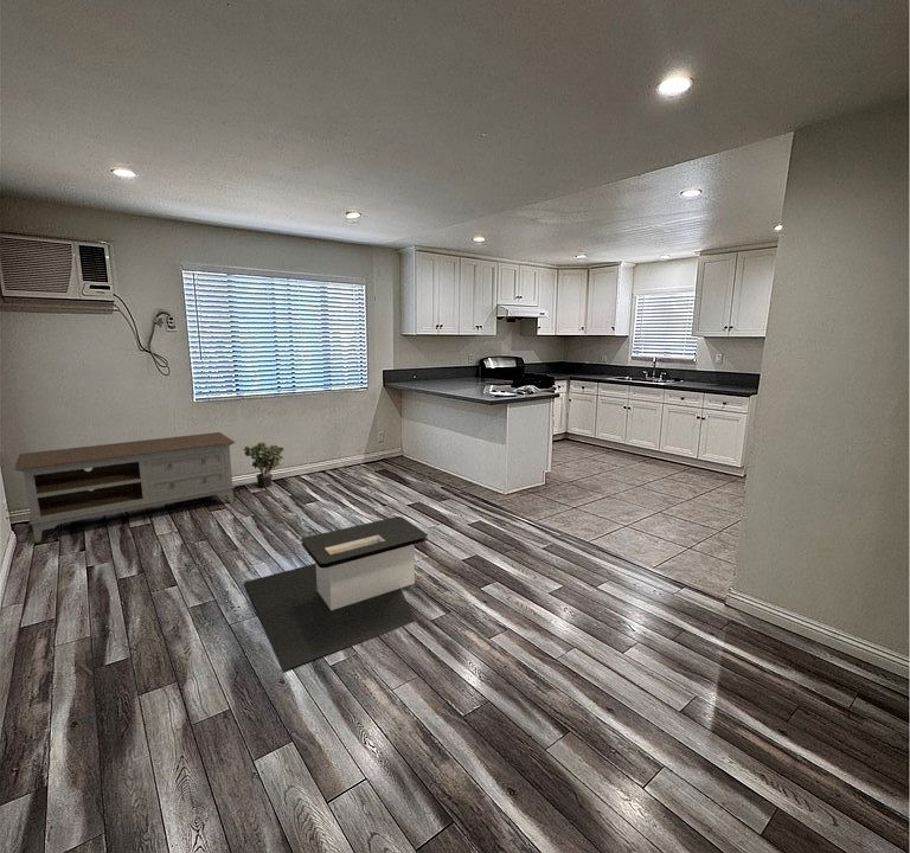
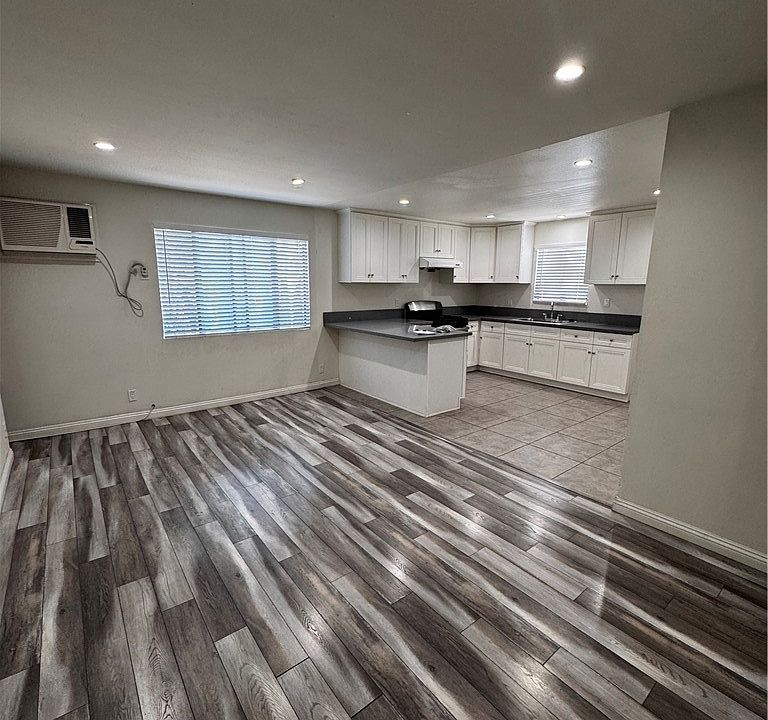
- media console (137, 480)
- potted plant (265, 463)
- coffee table (365, 562)
